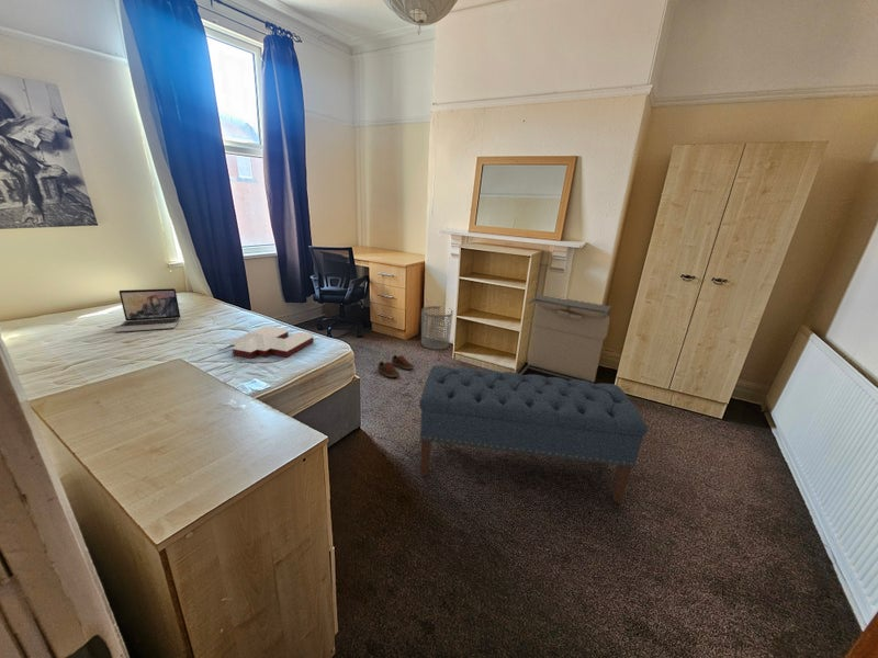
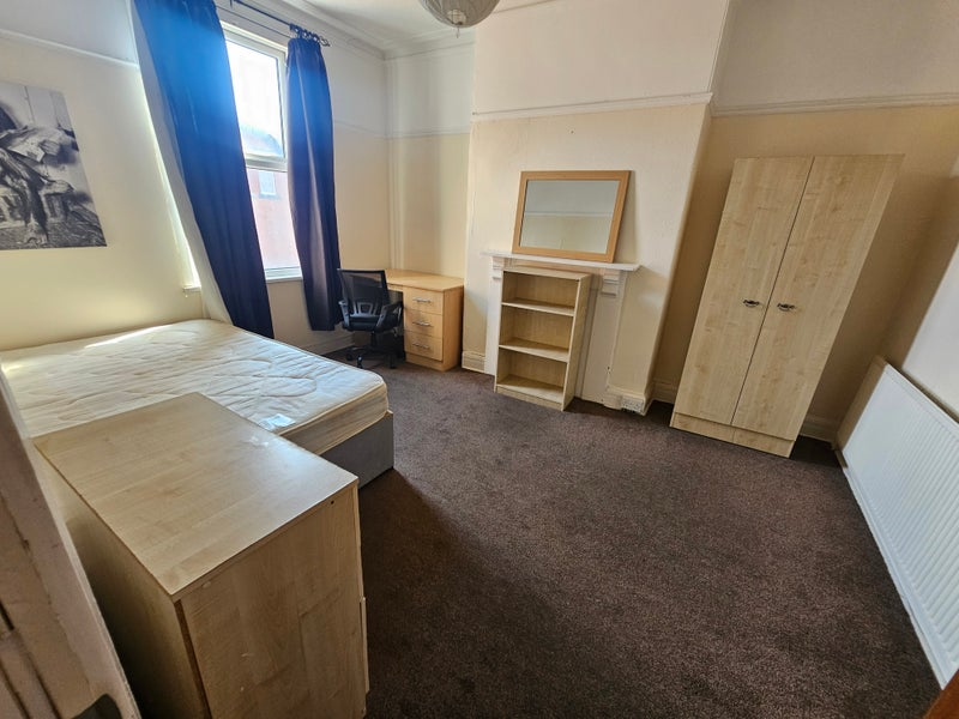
- laundry hamper (562, 342)
- books (270, 339)
- waste bin (436, 327)
- bench (520, 427)
- laptop (146, 309)
- shoe (395, 364)
